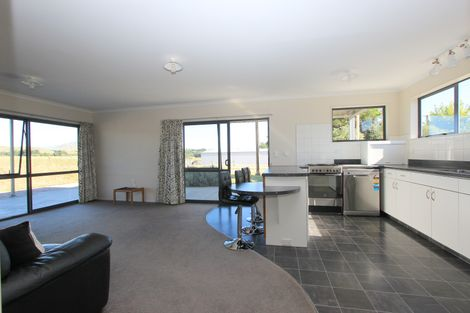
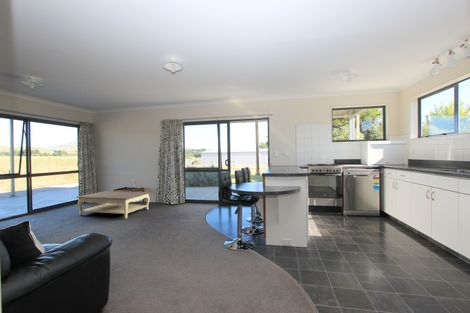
+ coffee table (115, 203)
